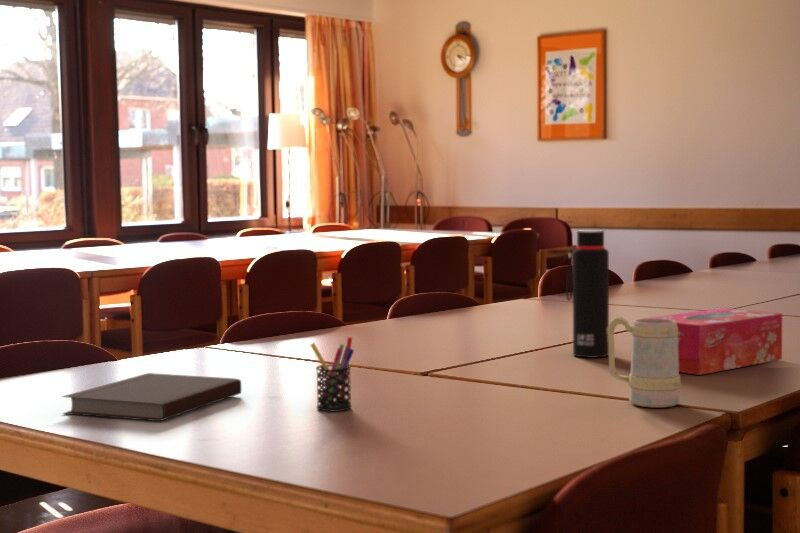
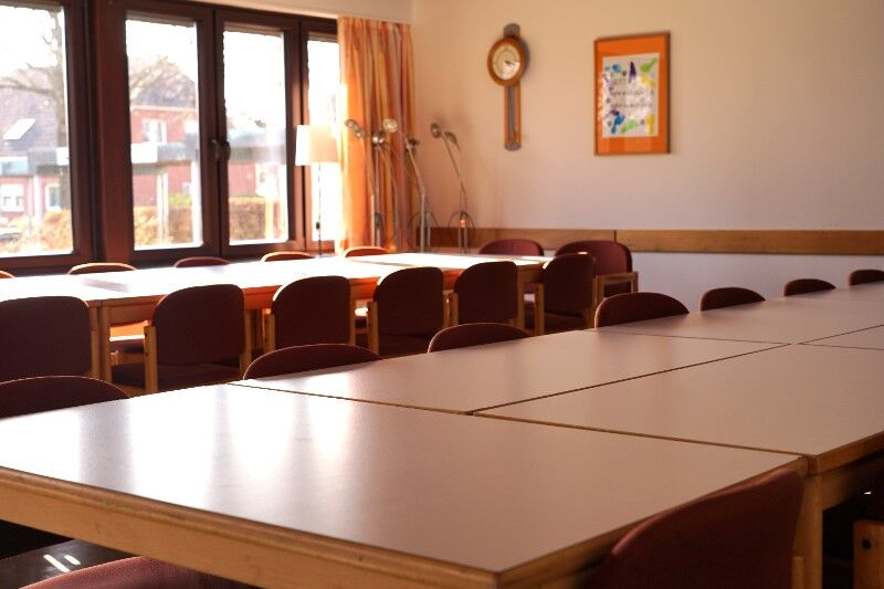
- tissue box (711, 339)
- mug (643, 360)
- water bottle (587, 293)
- notebook (155, 395)
- pen holder (336, 371)
